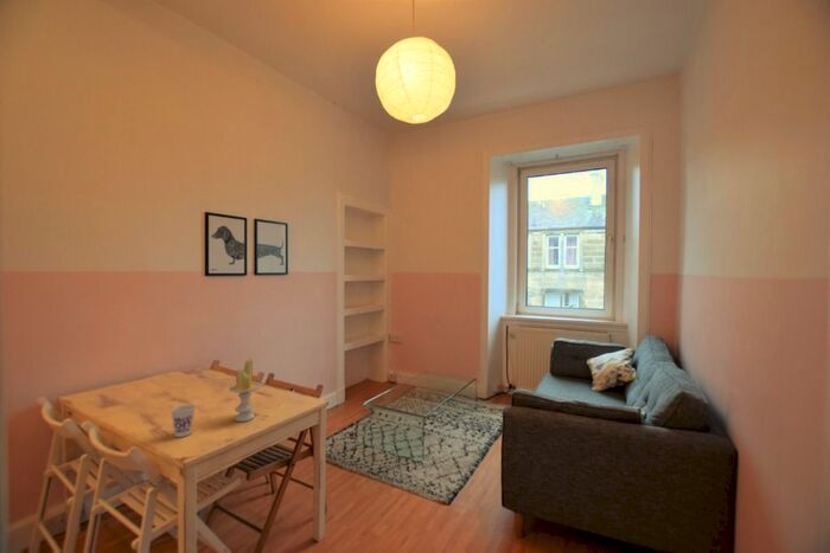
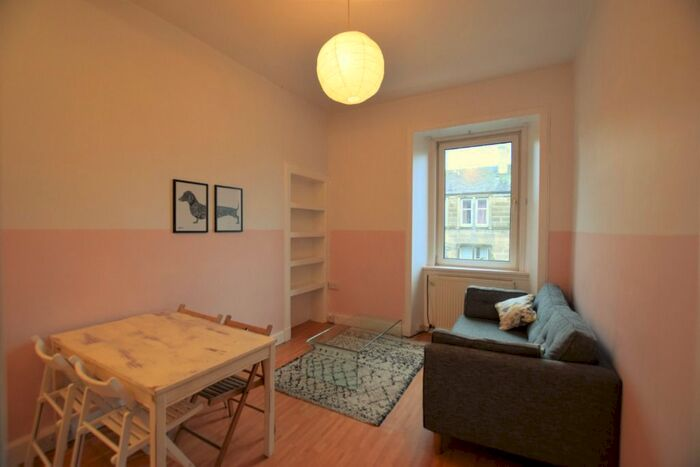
- cup (183, 420)
- candle (244, 388)
